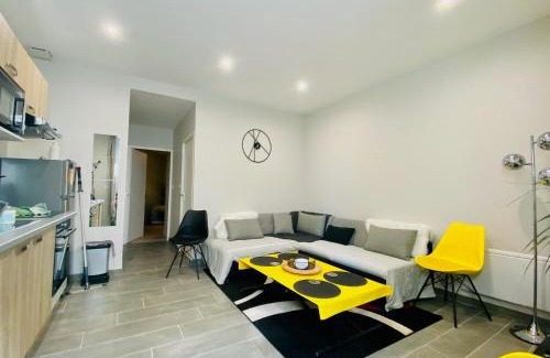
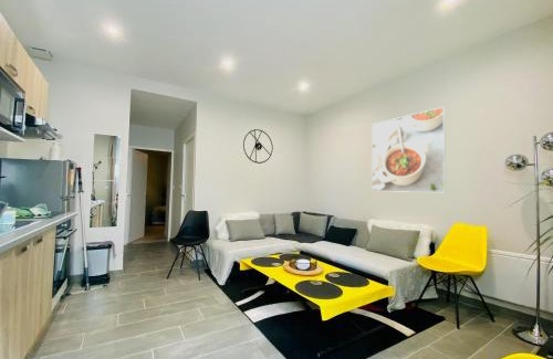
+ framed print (404, 154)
